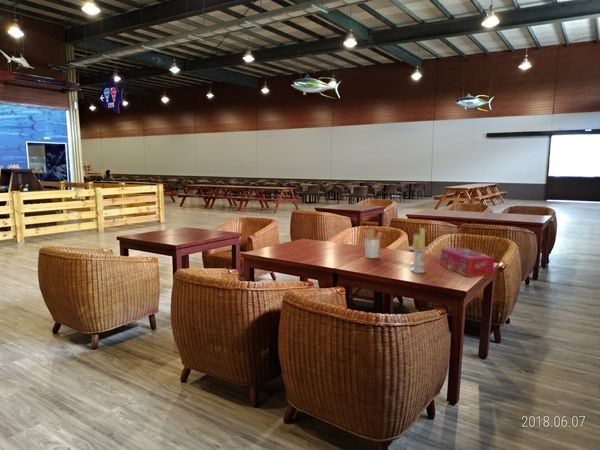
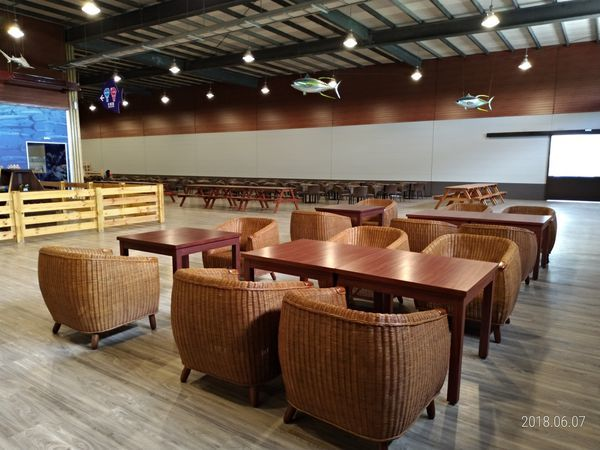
- tissue box (465, 261)
- candle (418, 249)
- utensil holder (370, 242)
